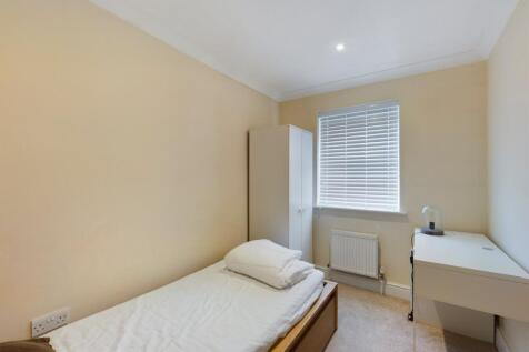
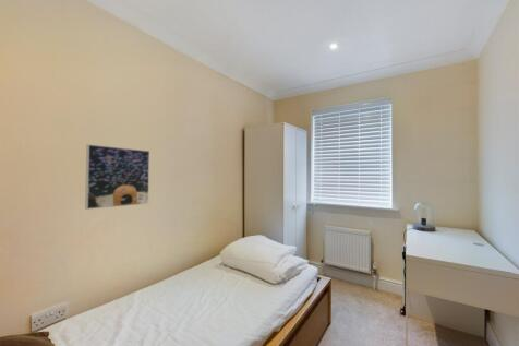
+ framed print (120, 177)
